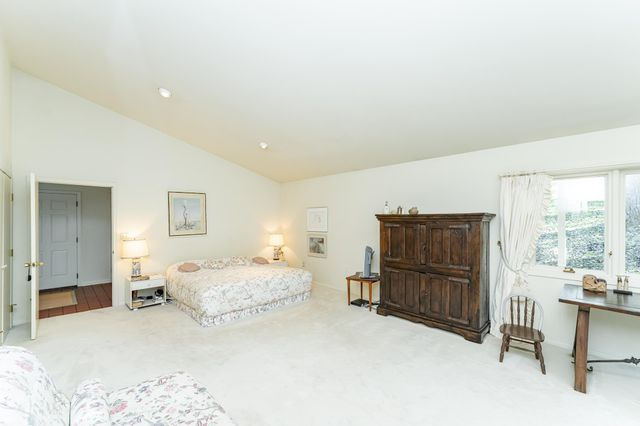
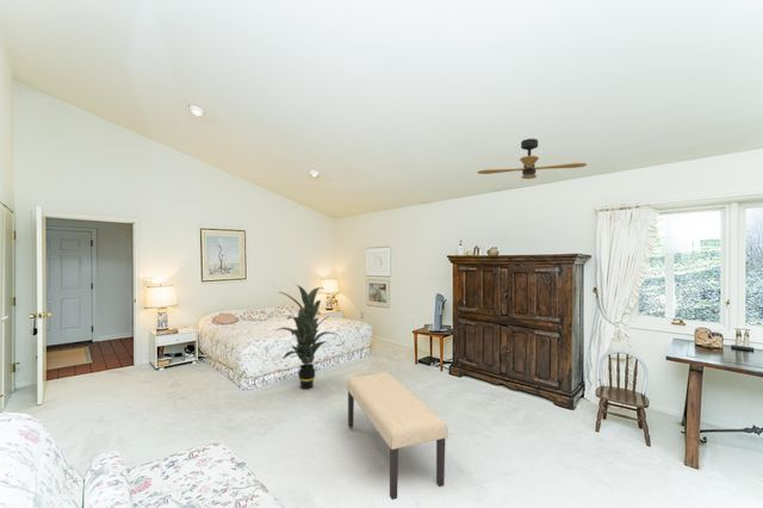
+ indoor plant (302, 335)
+ ceiling fan (529, 156)
+ bench (389, 422)
